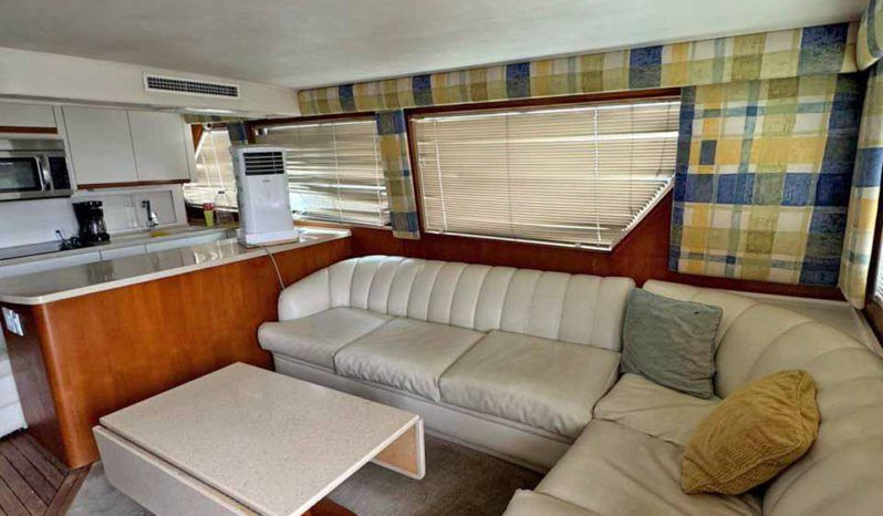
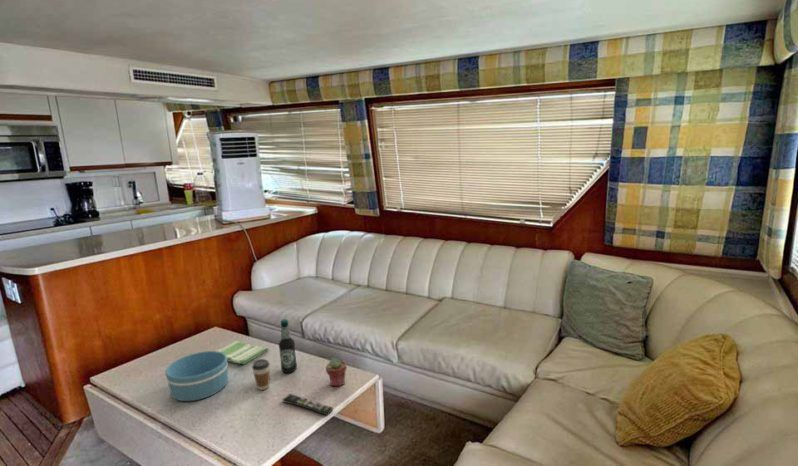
+ bowl (198, 375)
+ bottle (286, 345)
+ coffee cup (262, 374)
+ potted succulent (336, 370)
+ dish towel (239, 351)
+ remote control (307, 404)
